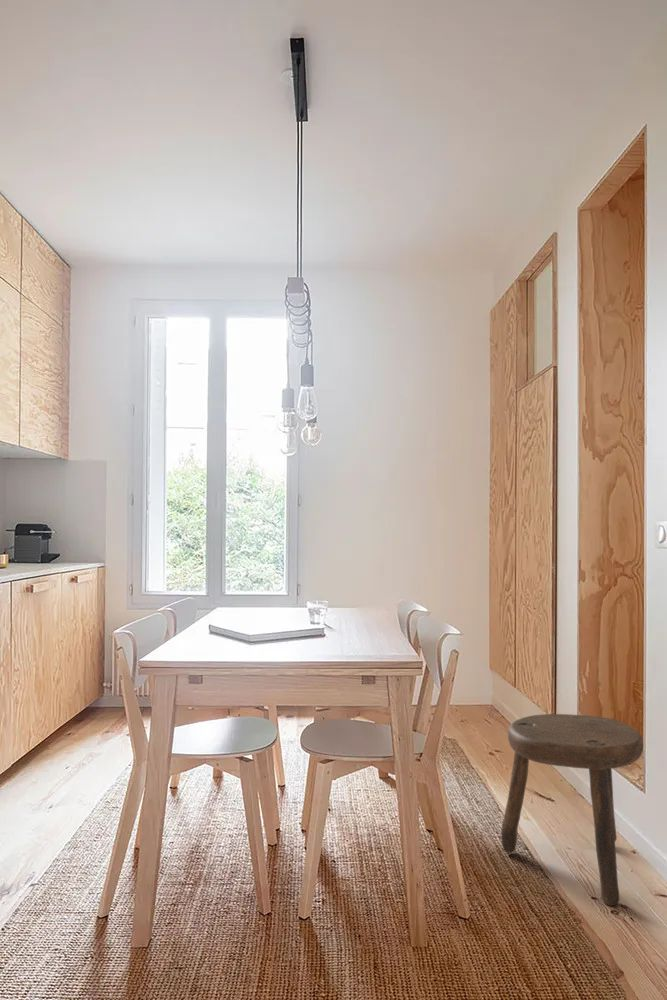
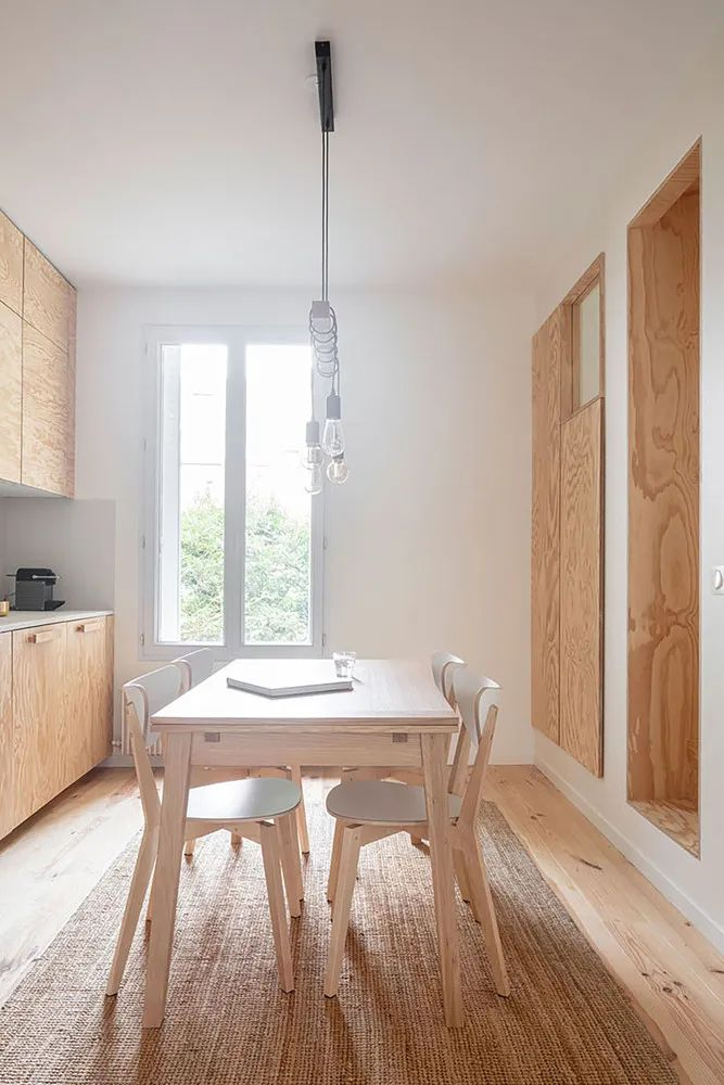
- stool (591, 799)
